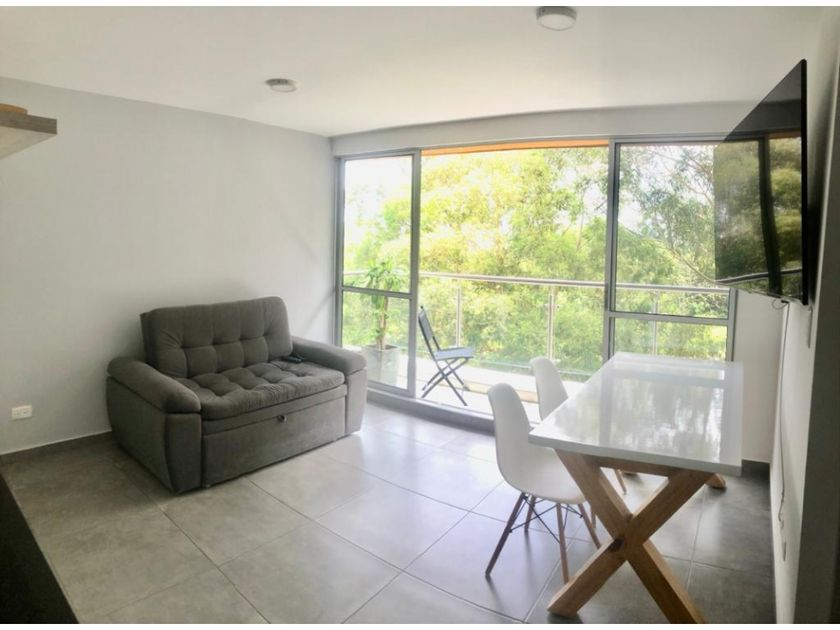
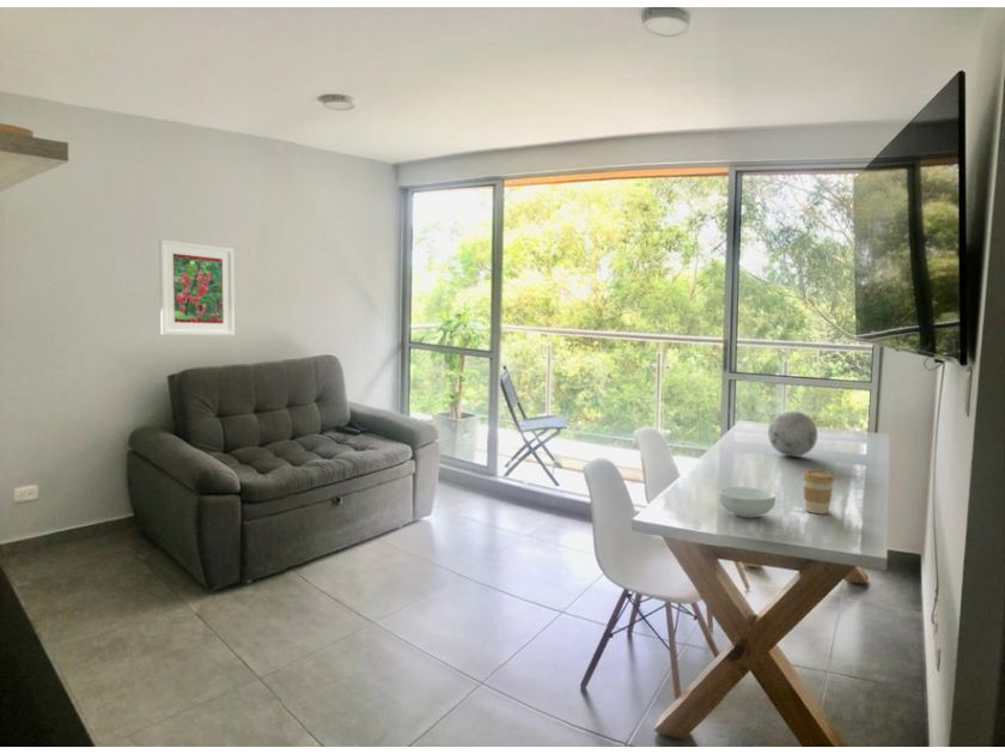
+ decorative orb (792, 433)
+ coffee cup (817, 491)
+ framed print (197, 290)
+ cereal bowl (745, 503)
